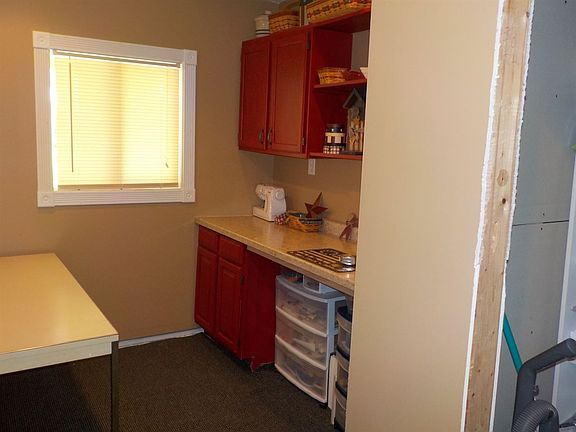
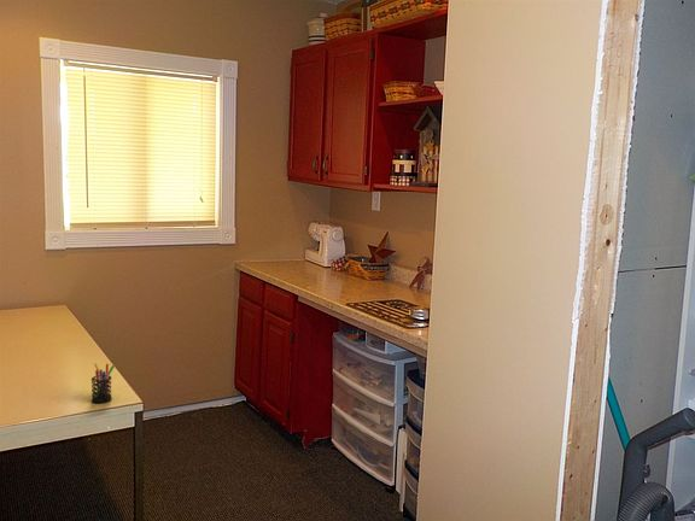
+ pen holder (104, 380)
